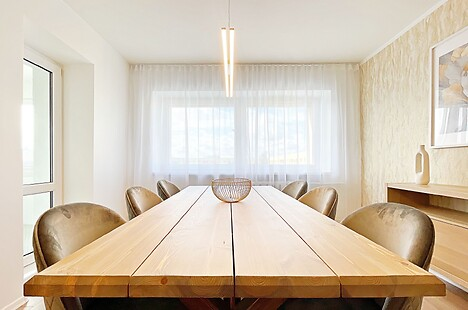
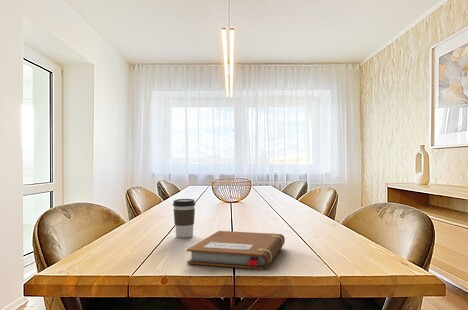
+ notebook (239, 248)
+ coffee cup (184, 217)
